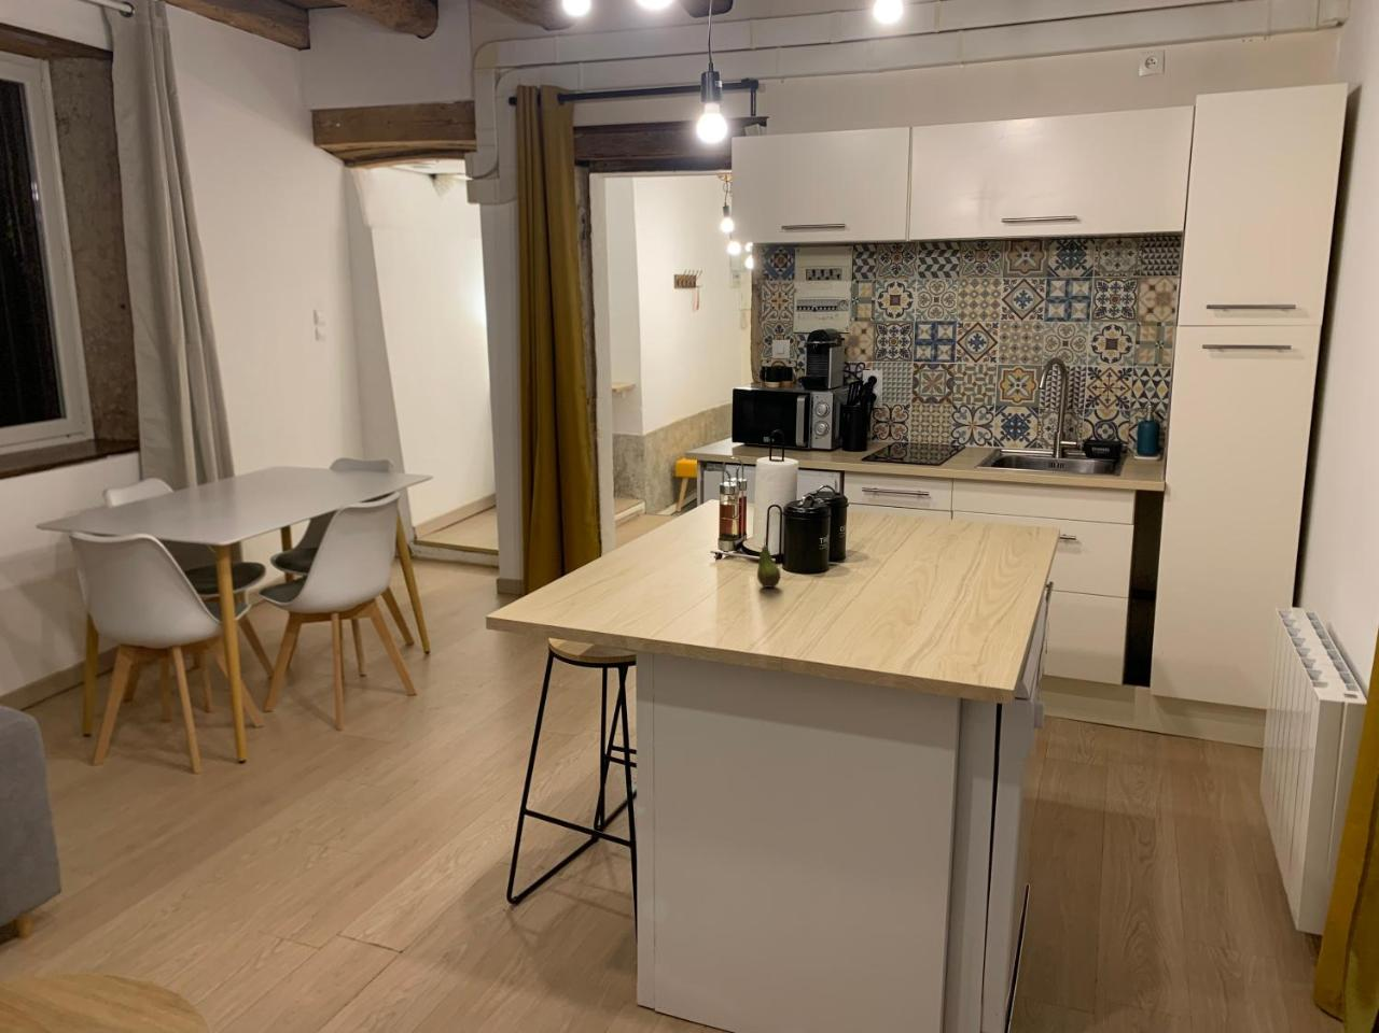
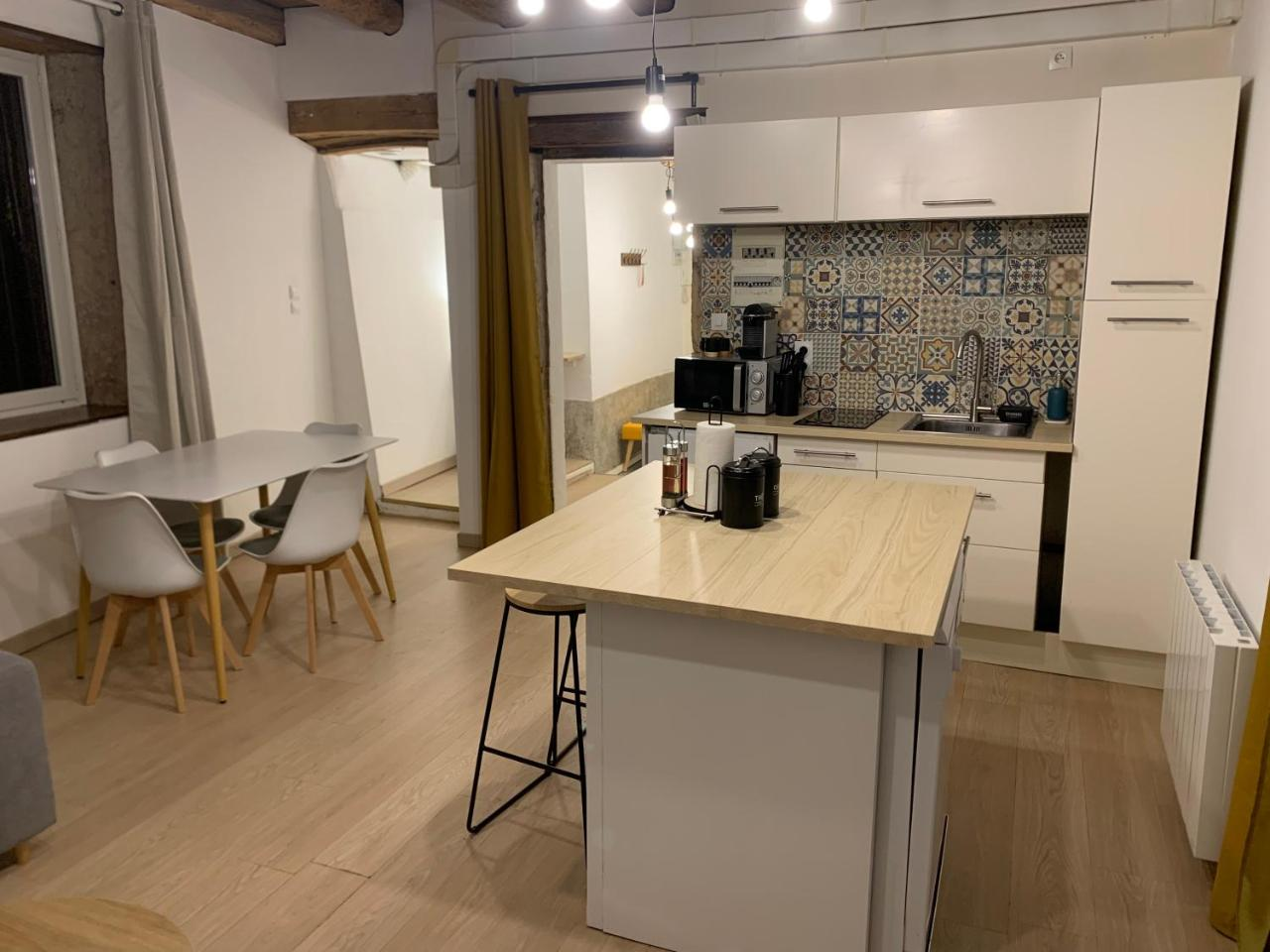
- fruit (768, 561)
